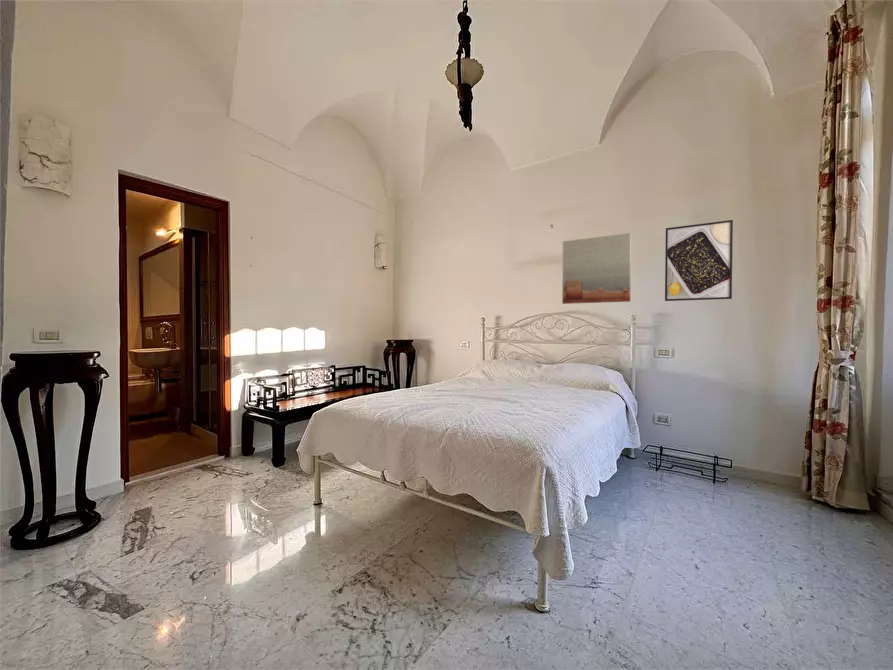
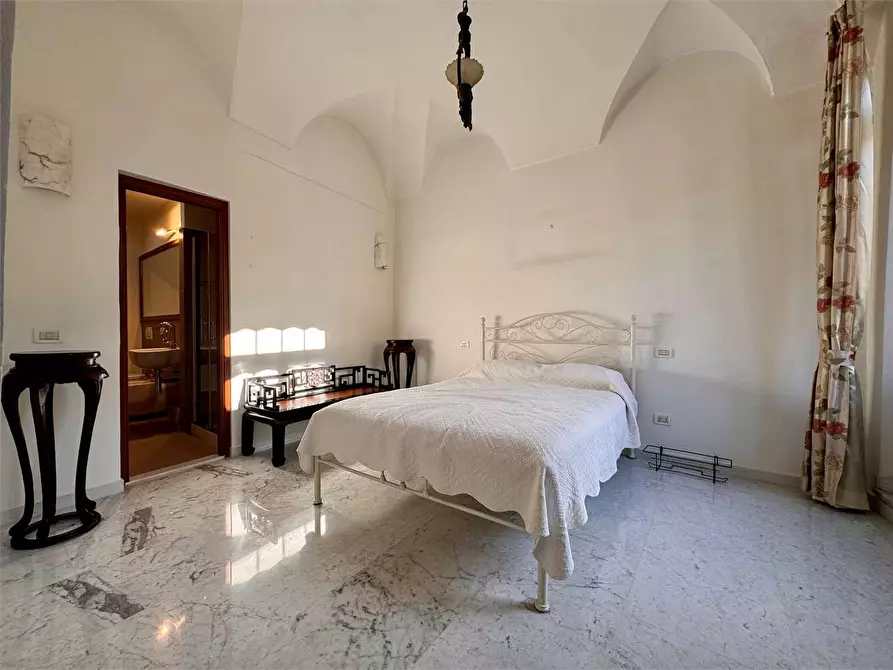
- wall art (595, 270)
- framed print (697, 262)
